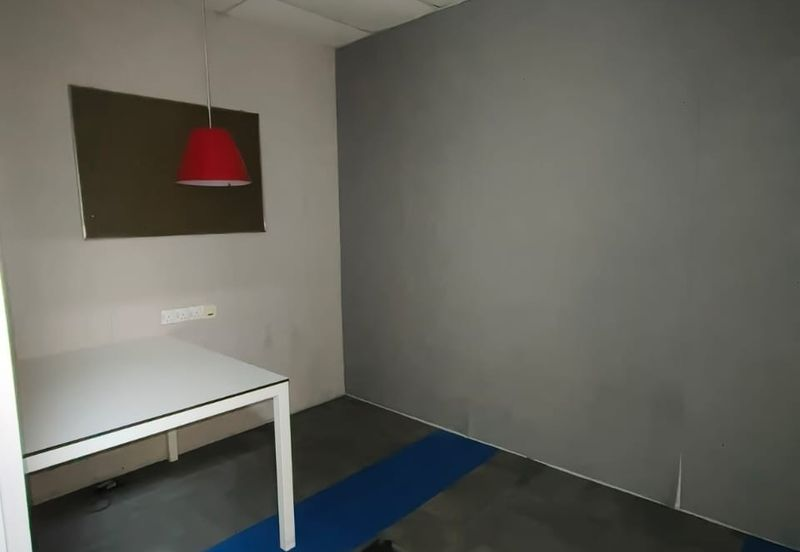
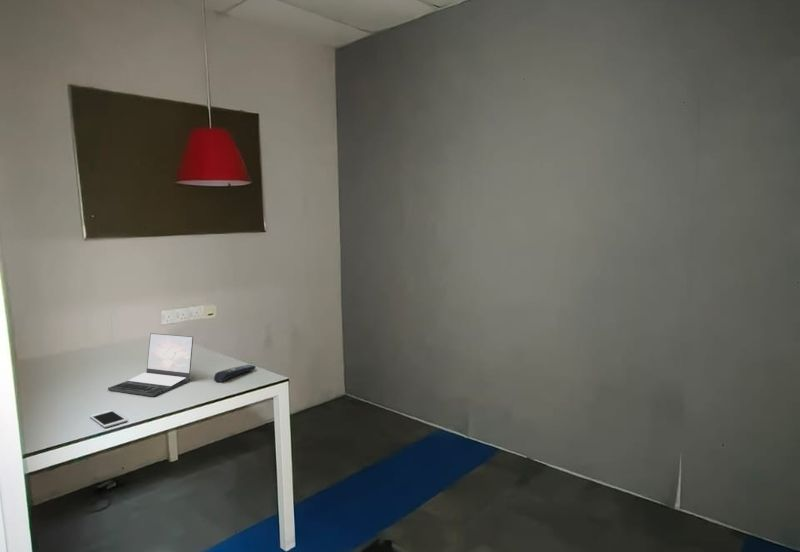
+ cell phone (108, 418)
+ laptop (151, 362)
+ remote control (235, 371)
